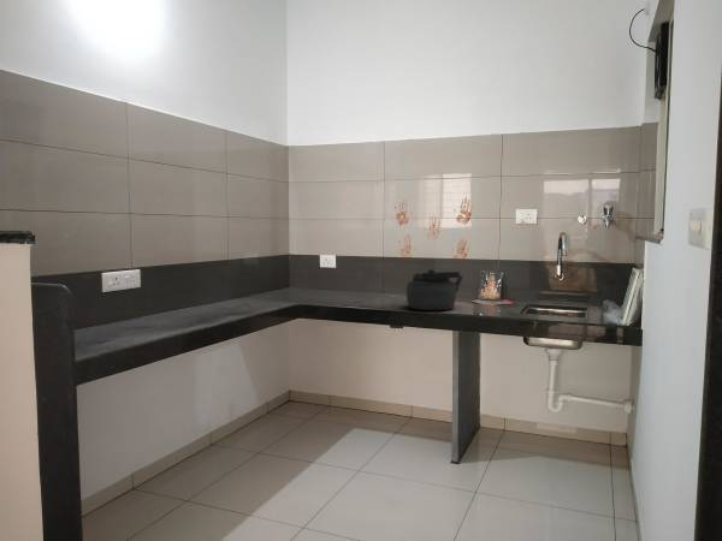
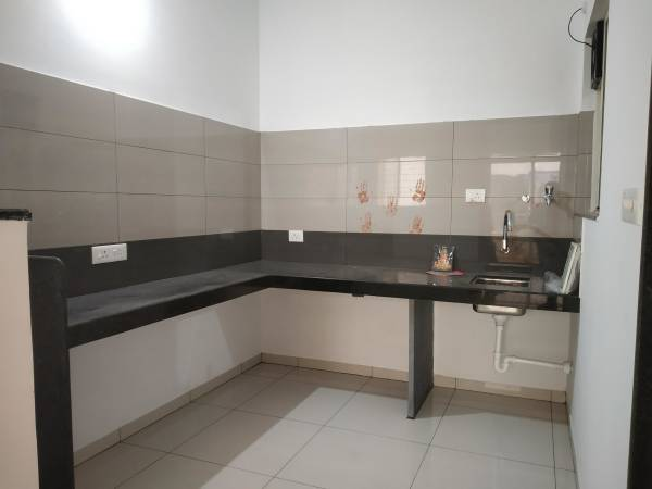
- kettle (432, 289)
